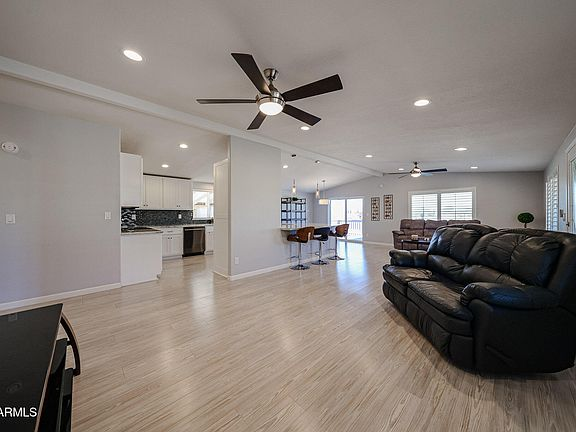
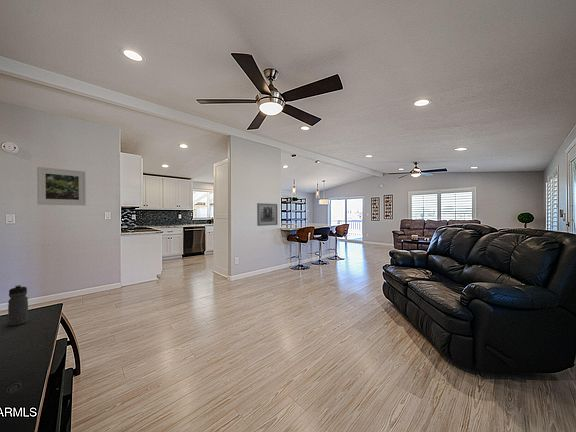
+ water bottle (18, 304)
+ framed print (62, 187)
+ wall art (267, 214)
